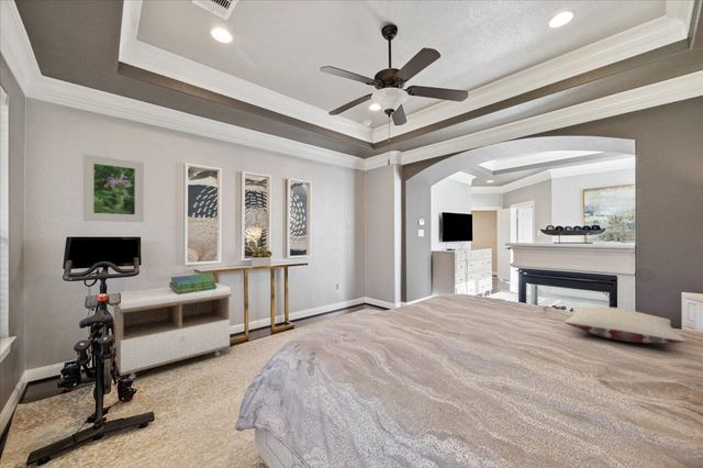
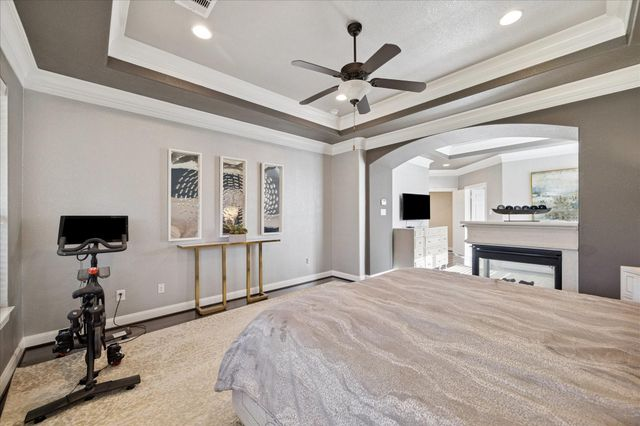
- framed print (114, 190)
- pillow (618, 321)
- stack of books (192, 285)
- storage bench (174, 324)
